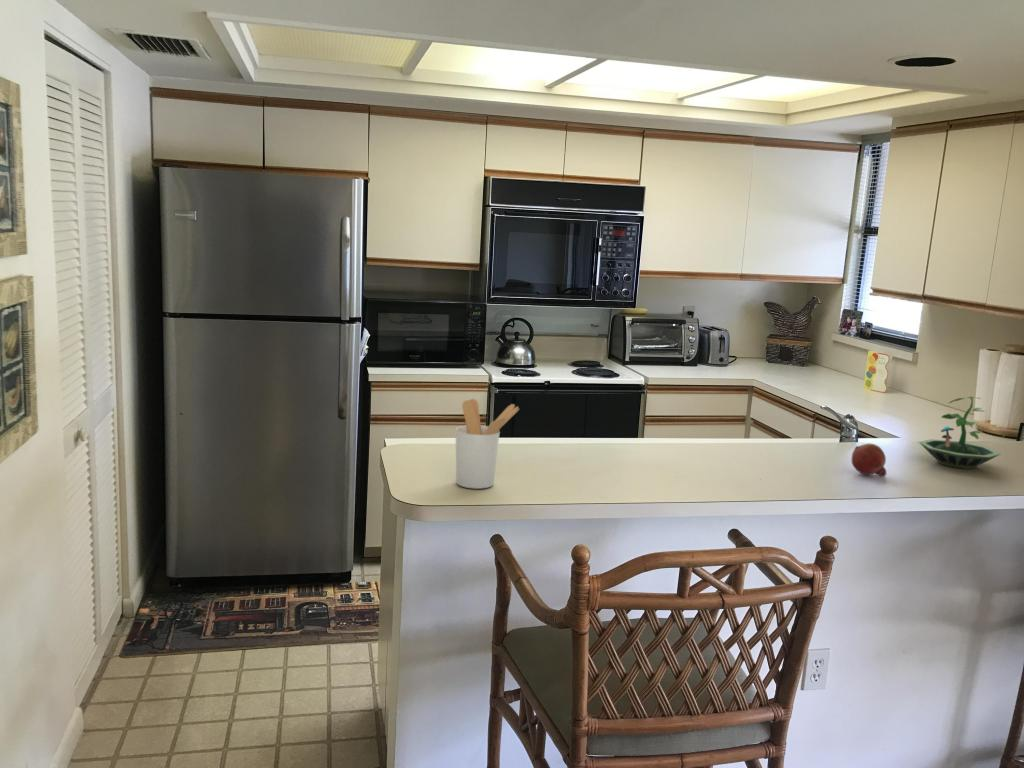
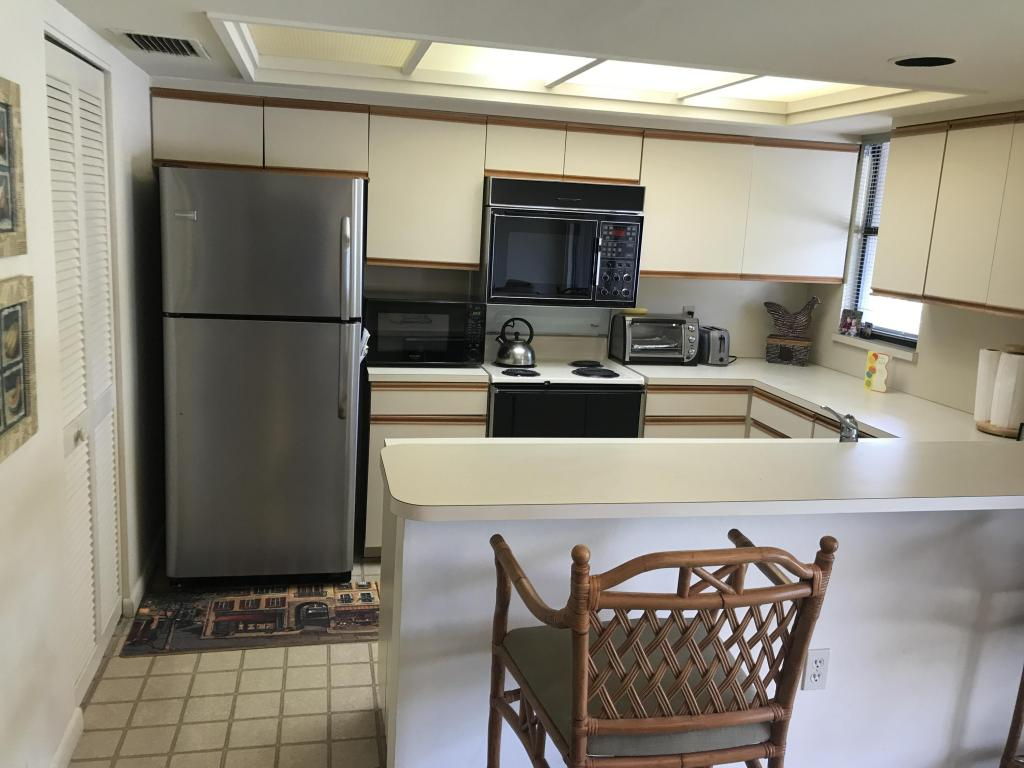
- utensil holder (487, 443)
- fruit (869, 459)
- terrarium (966, 411)
